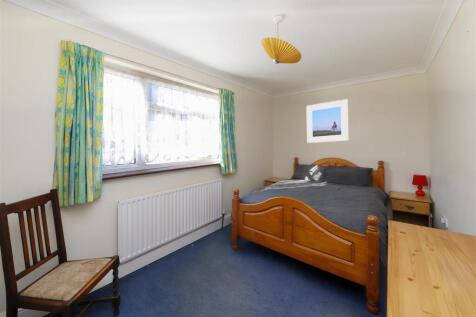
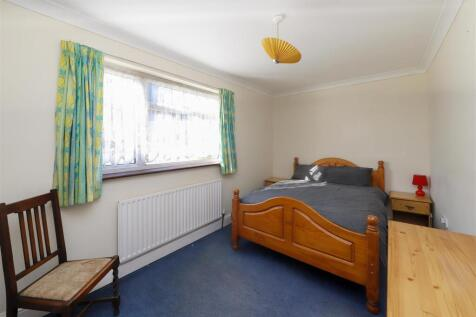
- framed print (326, 122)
